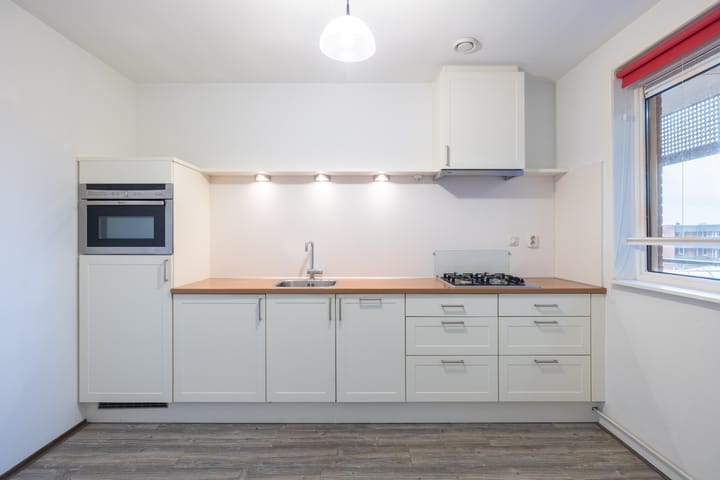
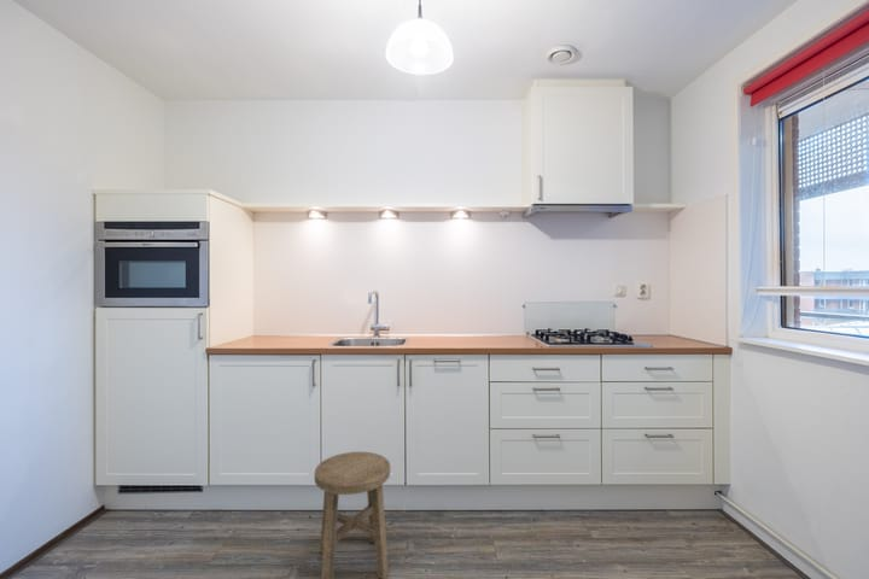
+ stool (355, 515)
